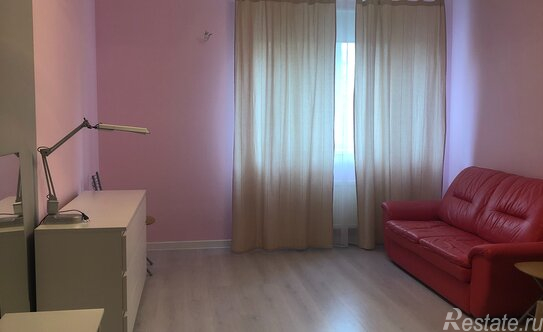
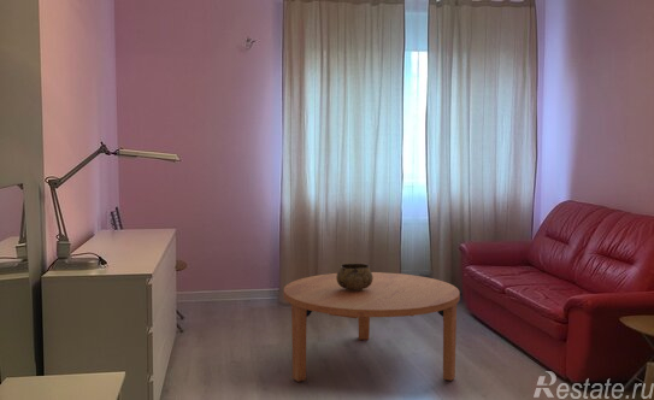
+ coffee table (369, 325)
+ decorative bowl (354, 277)
